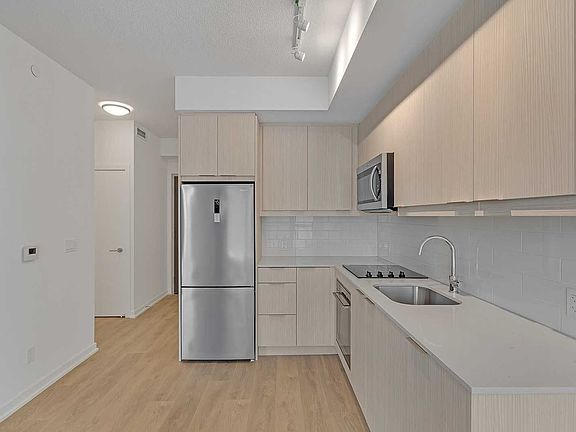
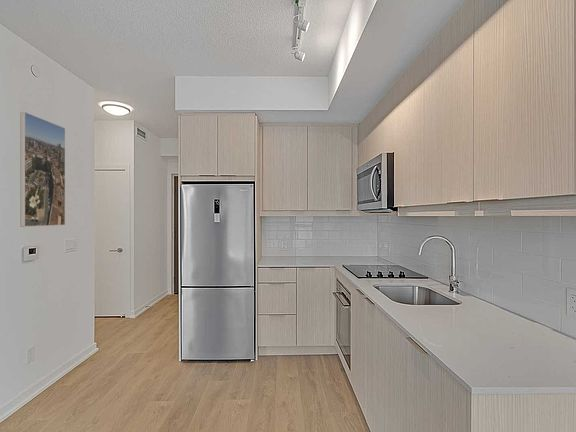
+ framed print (44, 173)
